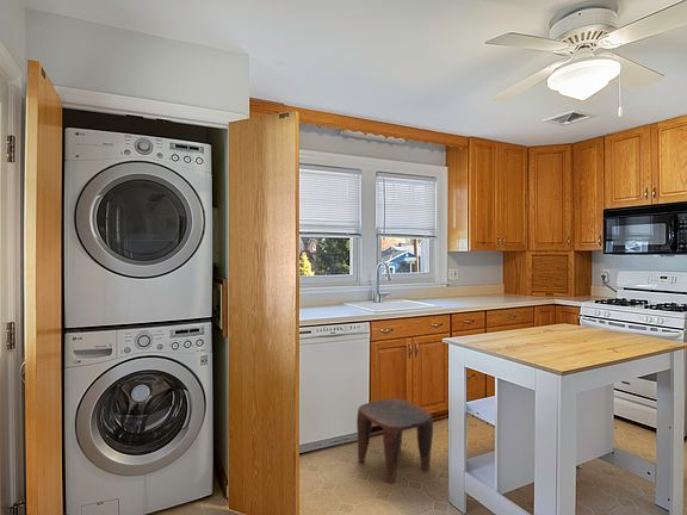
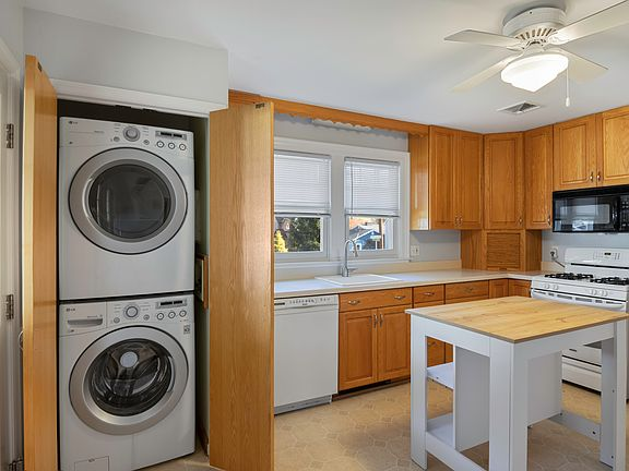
- stool (394, 436)
